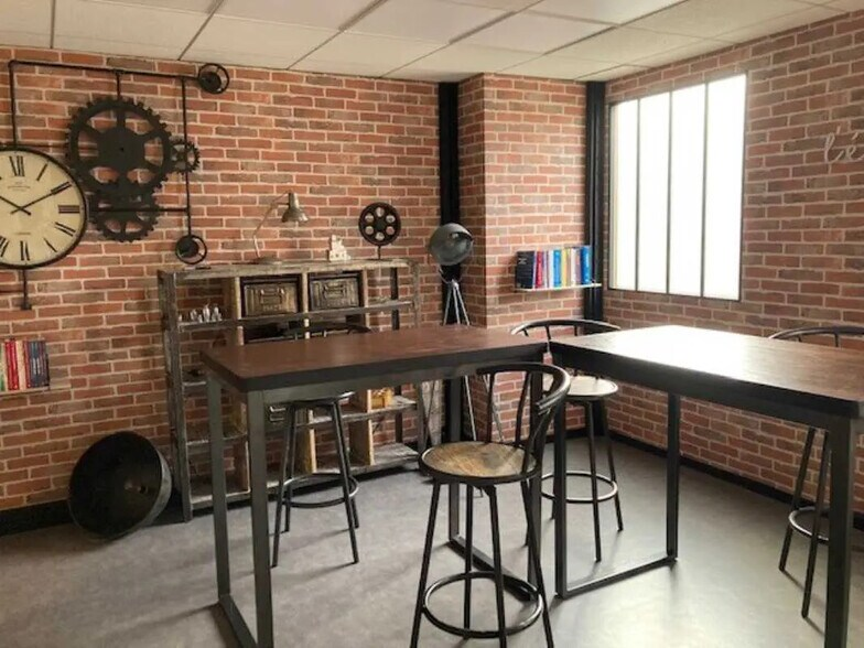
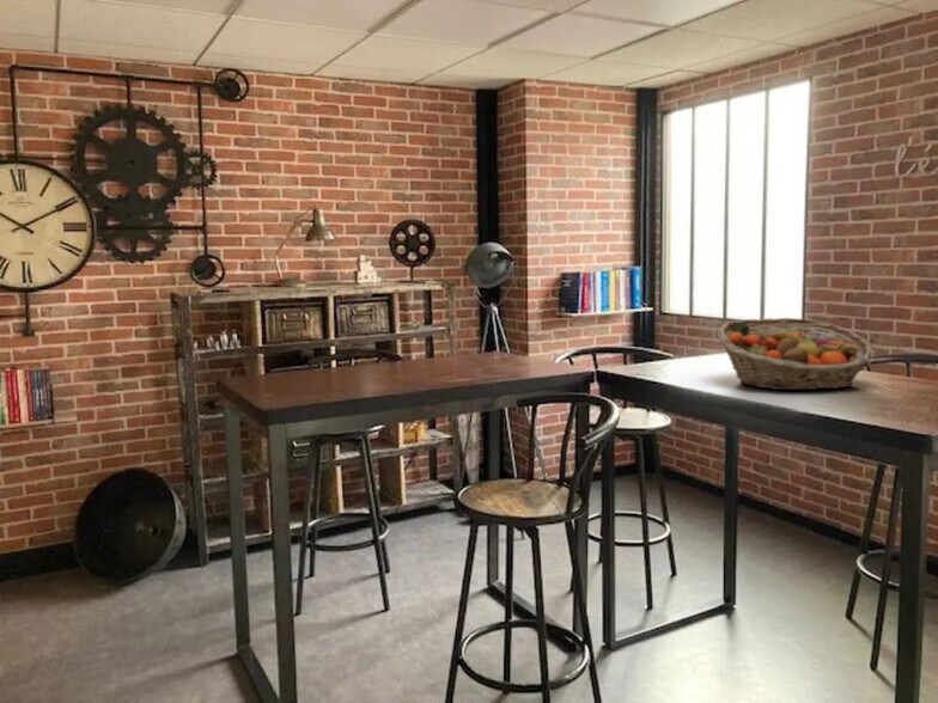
+ fruit basket (793, 352)
